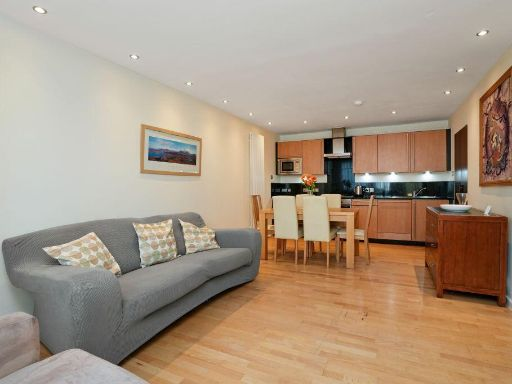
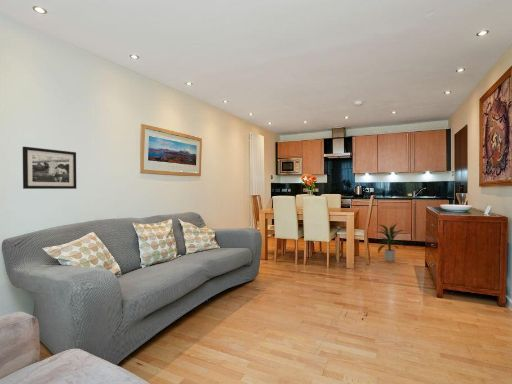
+ indoor plant (388, 240)
+ picture frame (51, 169)
